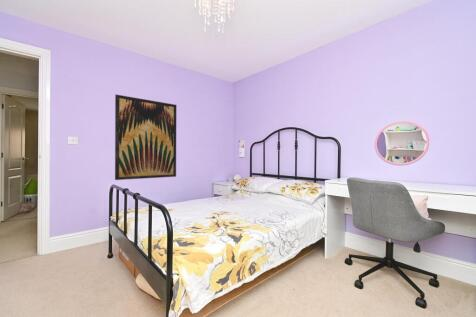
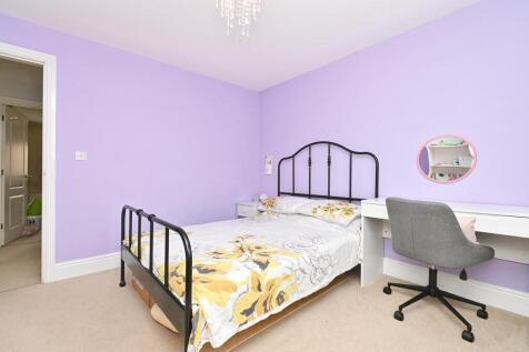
- wall art (148, 139)
